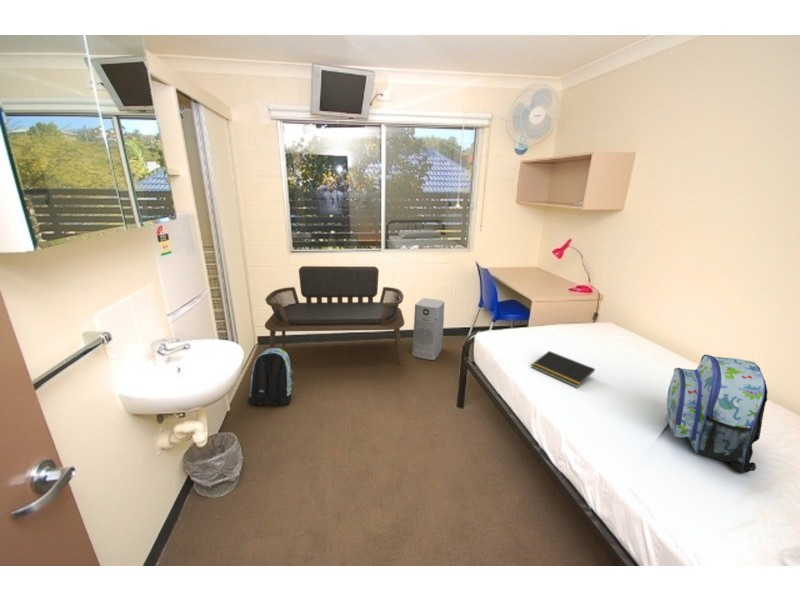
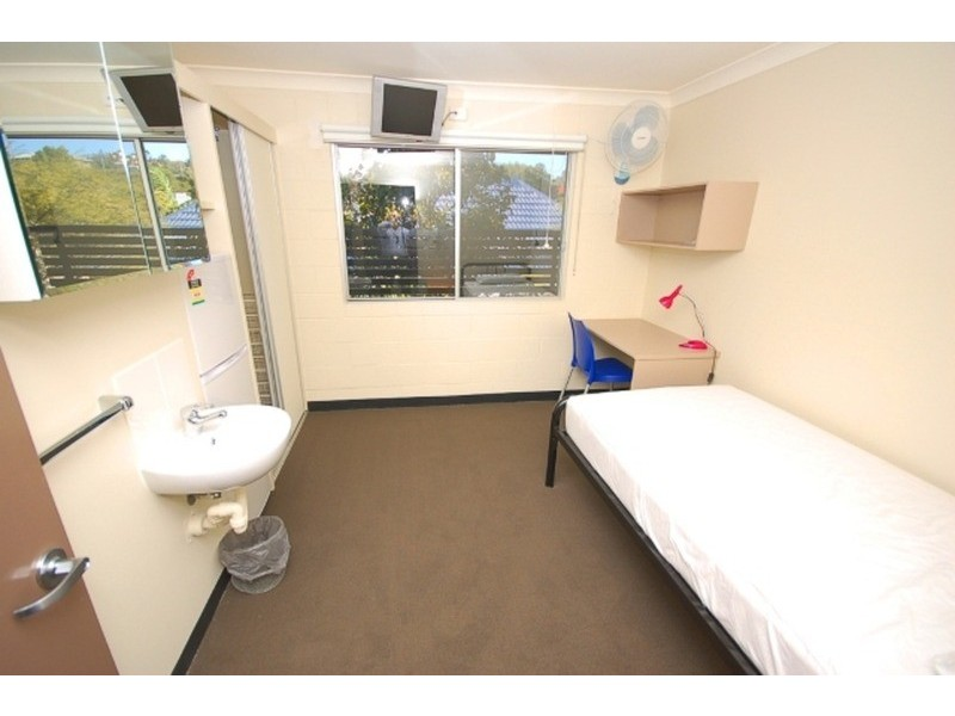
- air purifier (428, 328)
- backpack (272, 374)
- notepad (561, 367)
- backpack (712, 401)
- bench (337, 315)
